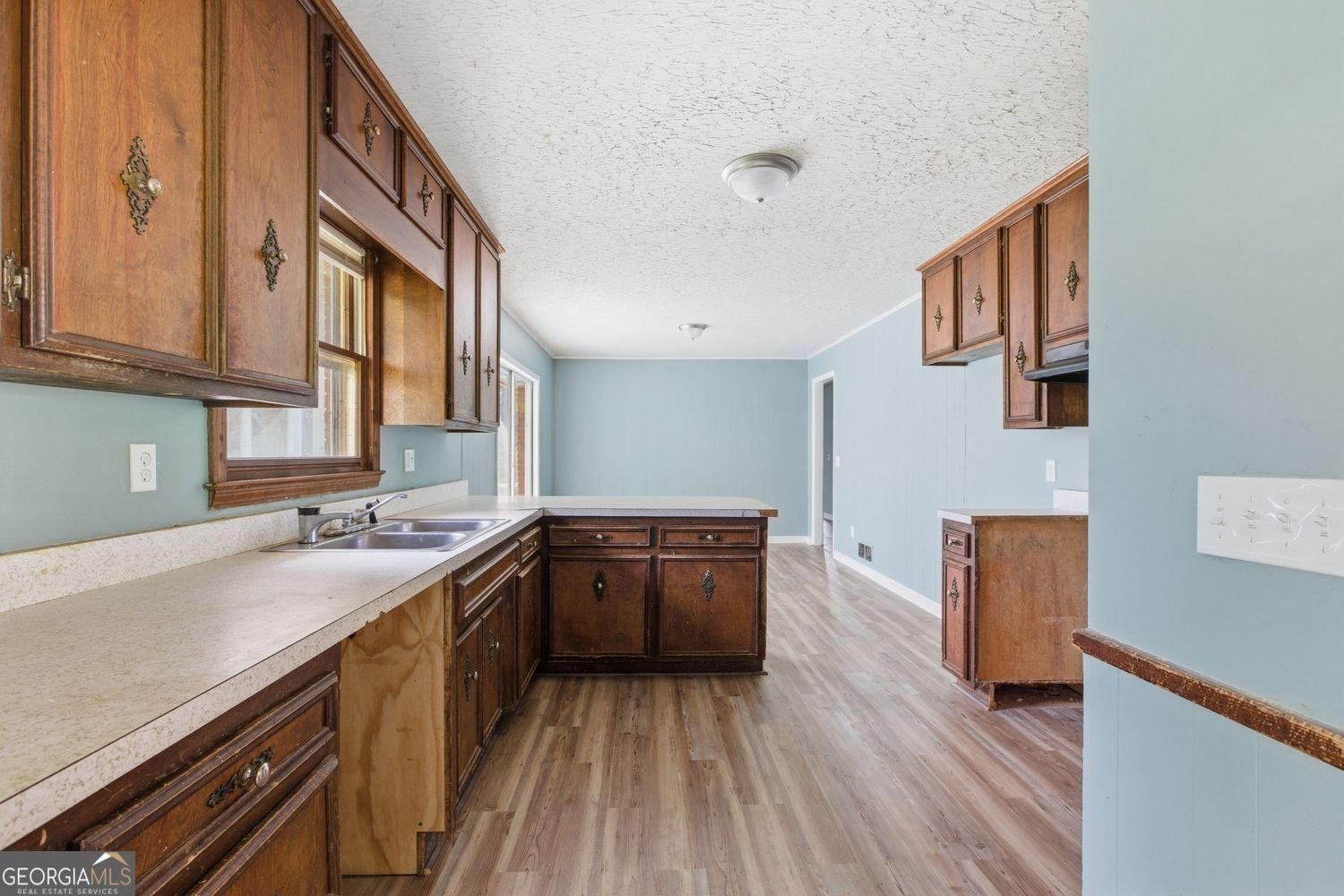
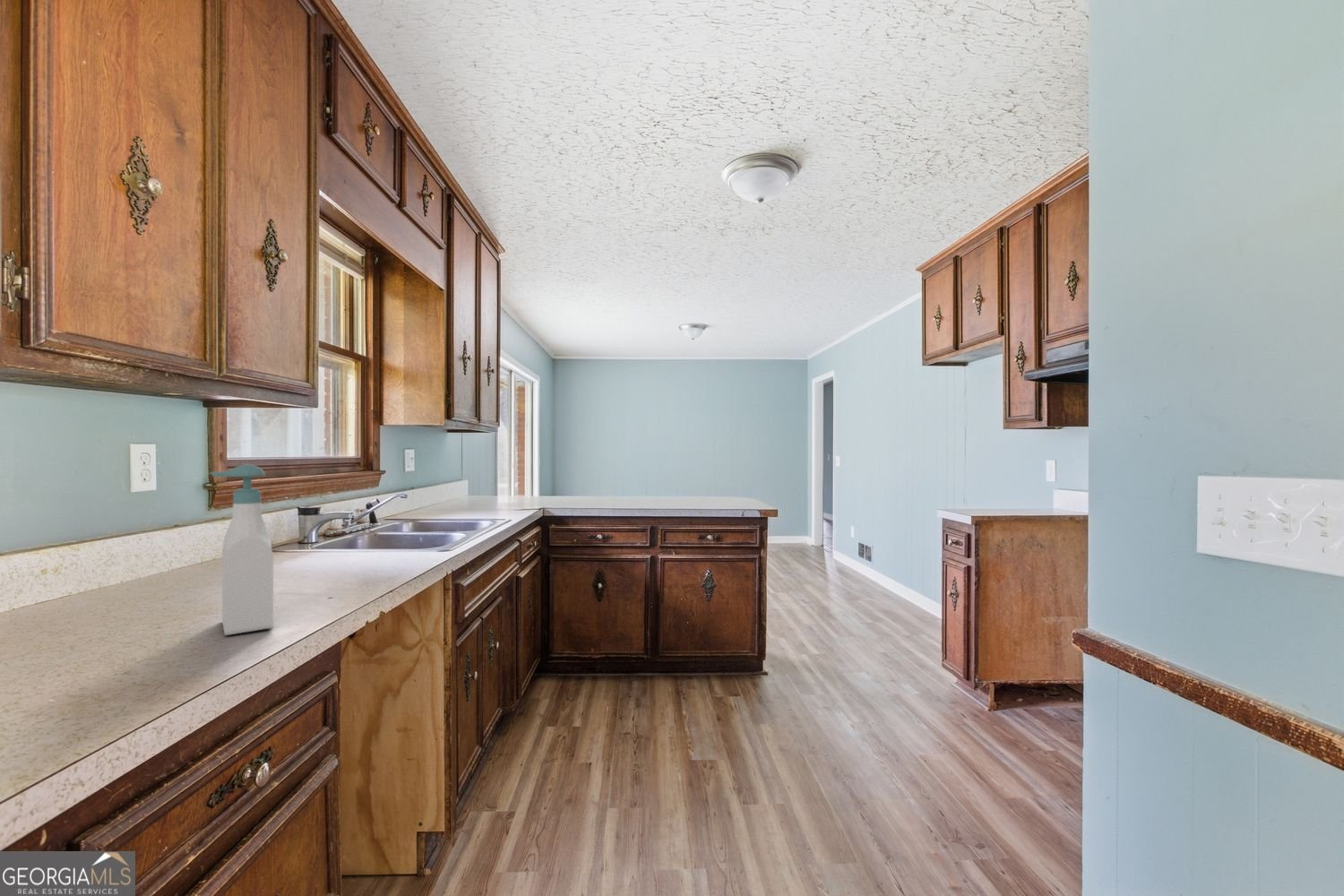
+ soap bottle (240, 545)
